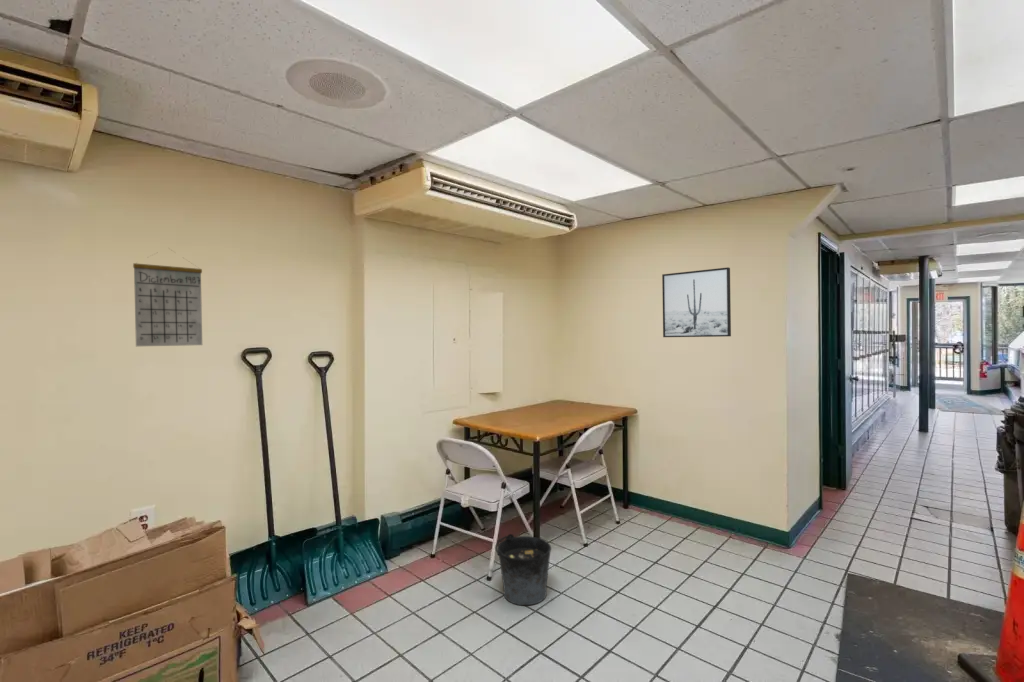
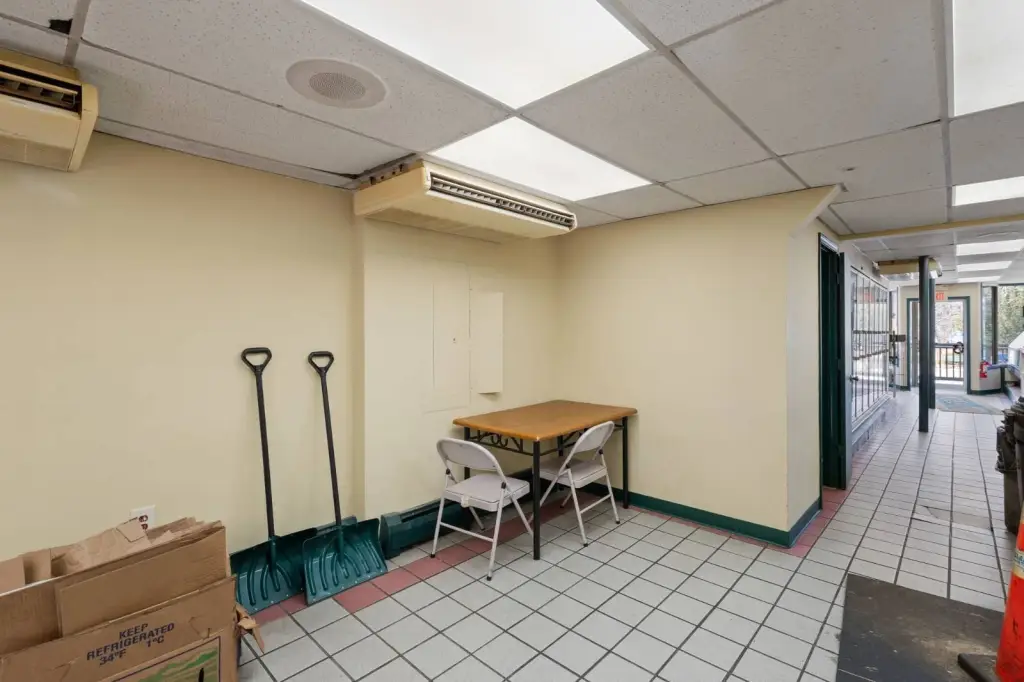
- wall art (695, 304)
- calendar (169, 296)
- bucket (523, 569)
